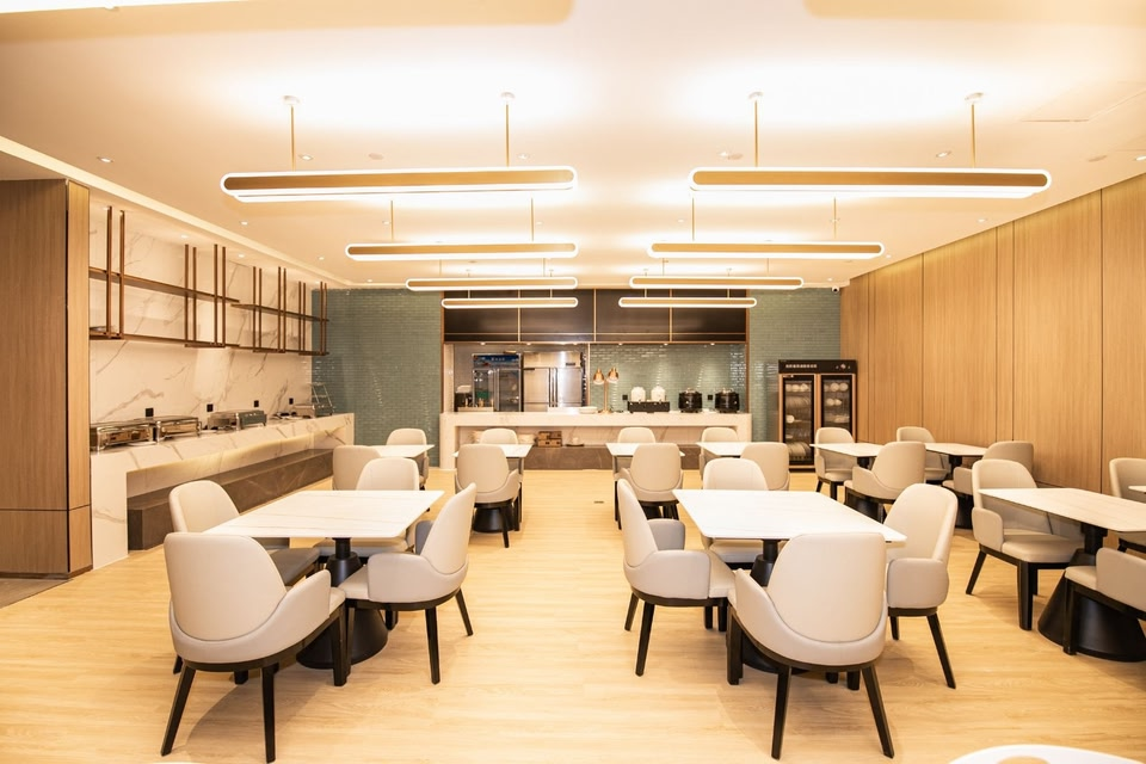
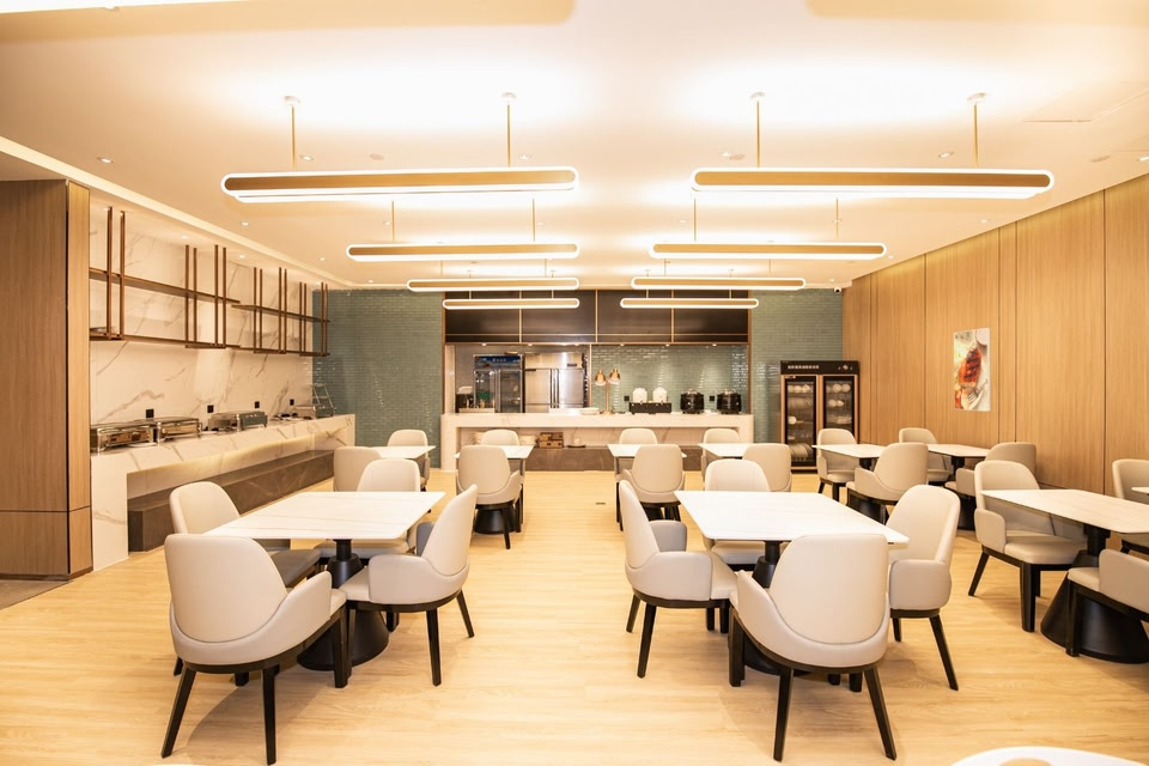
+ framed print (971, 370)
